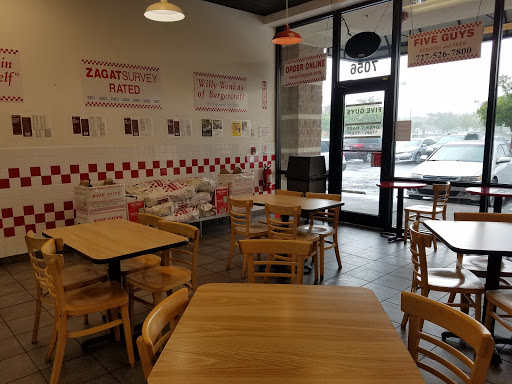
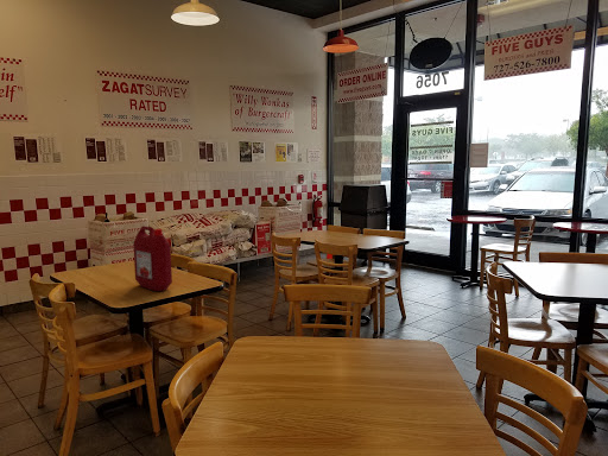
+ ketchup jug (152, 256)
